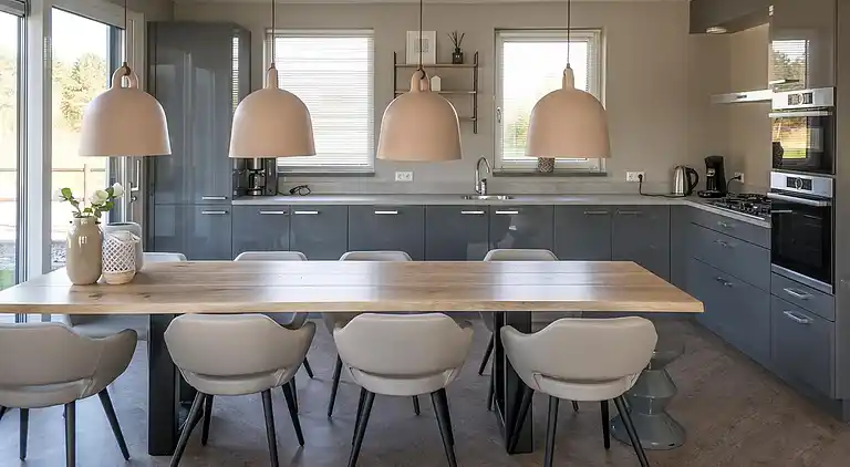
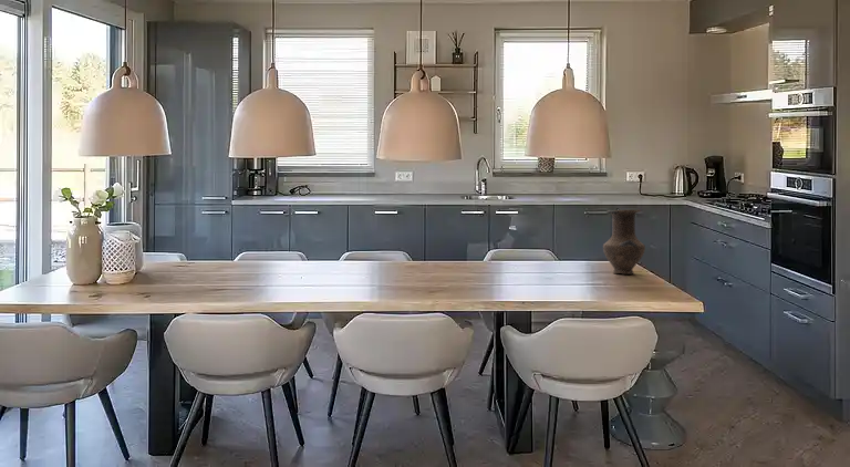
+ vase (623, 241)
